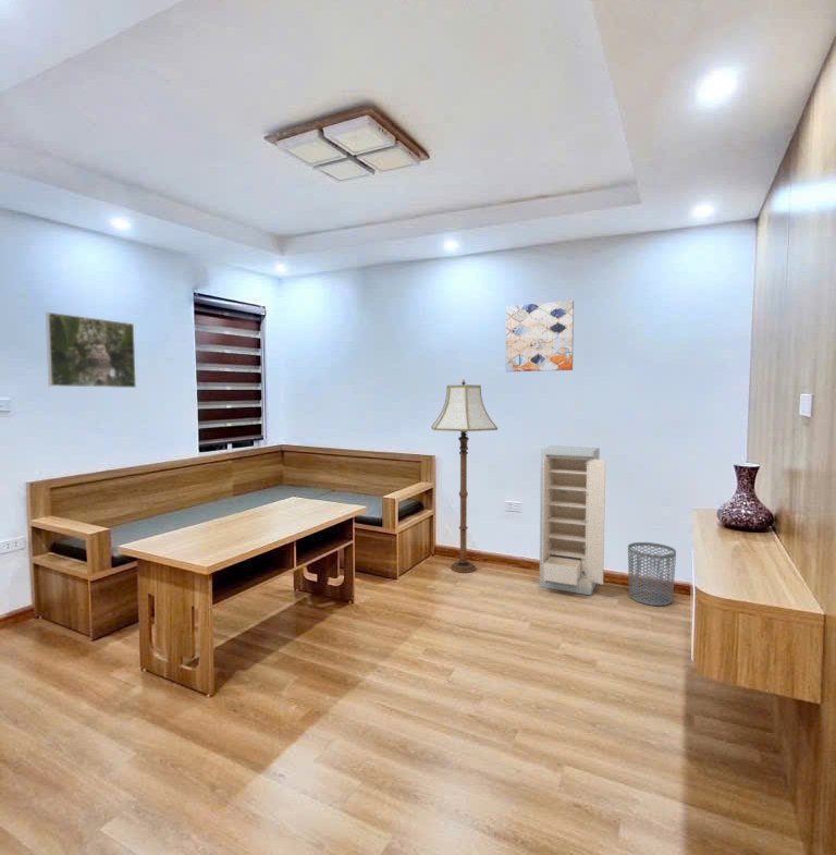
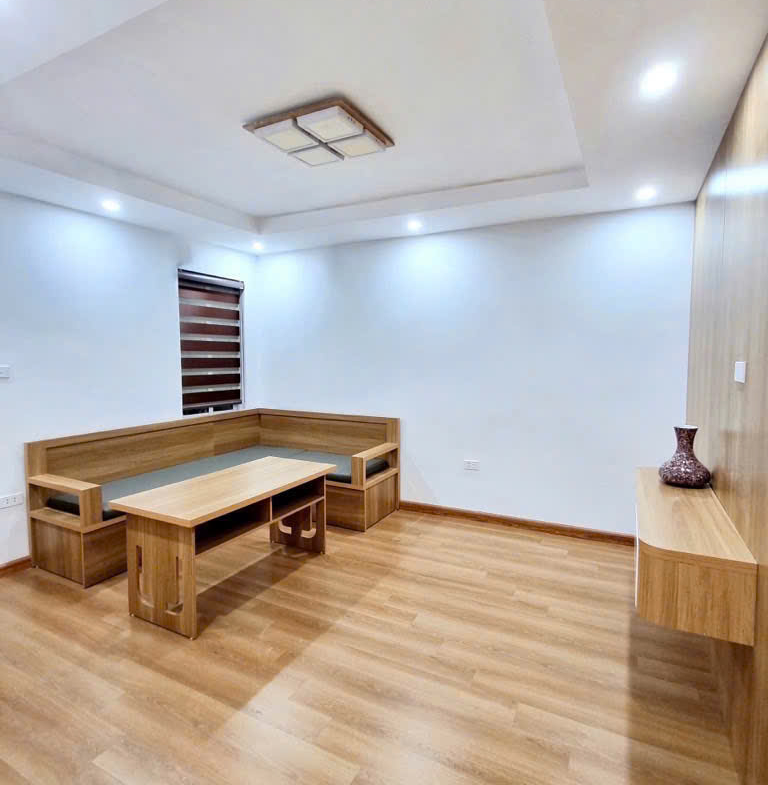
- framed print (94, 352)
- wall art (539, 337)
- storage cabinet (574, 518)
- floor lamp (463, 474)
- waste bin (651, 574)
